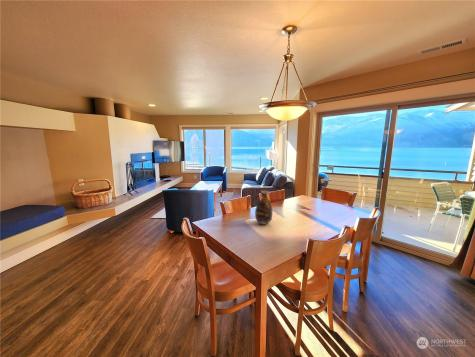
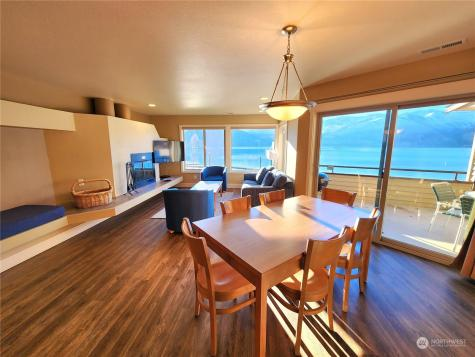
- vase (263, 207)
